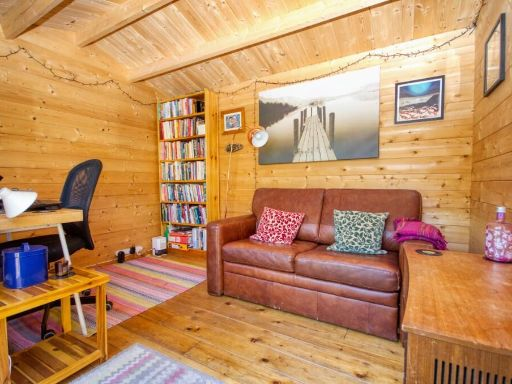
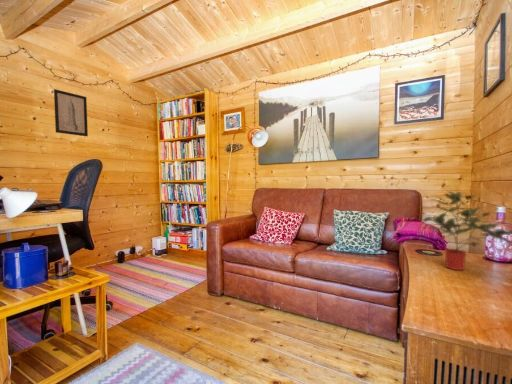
+ wall art (71, 113)
+ potted plant (465, 229)
